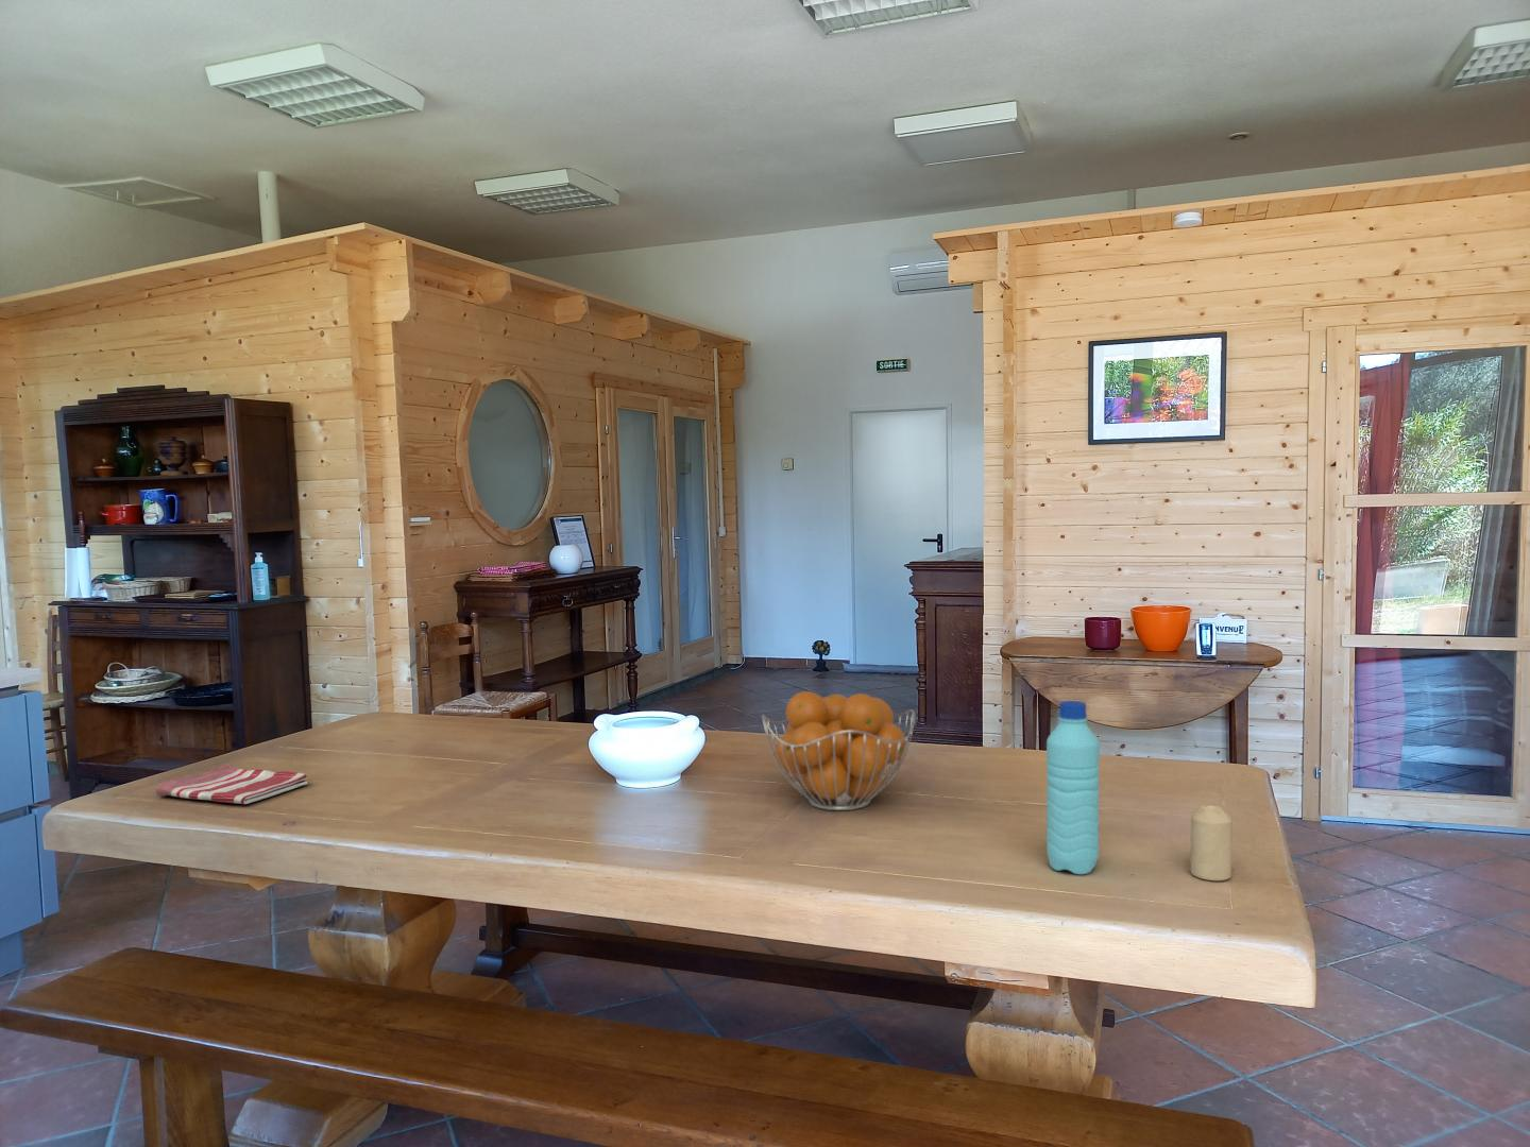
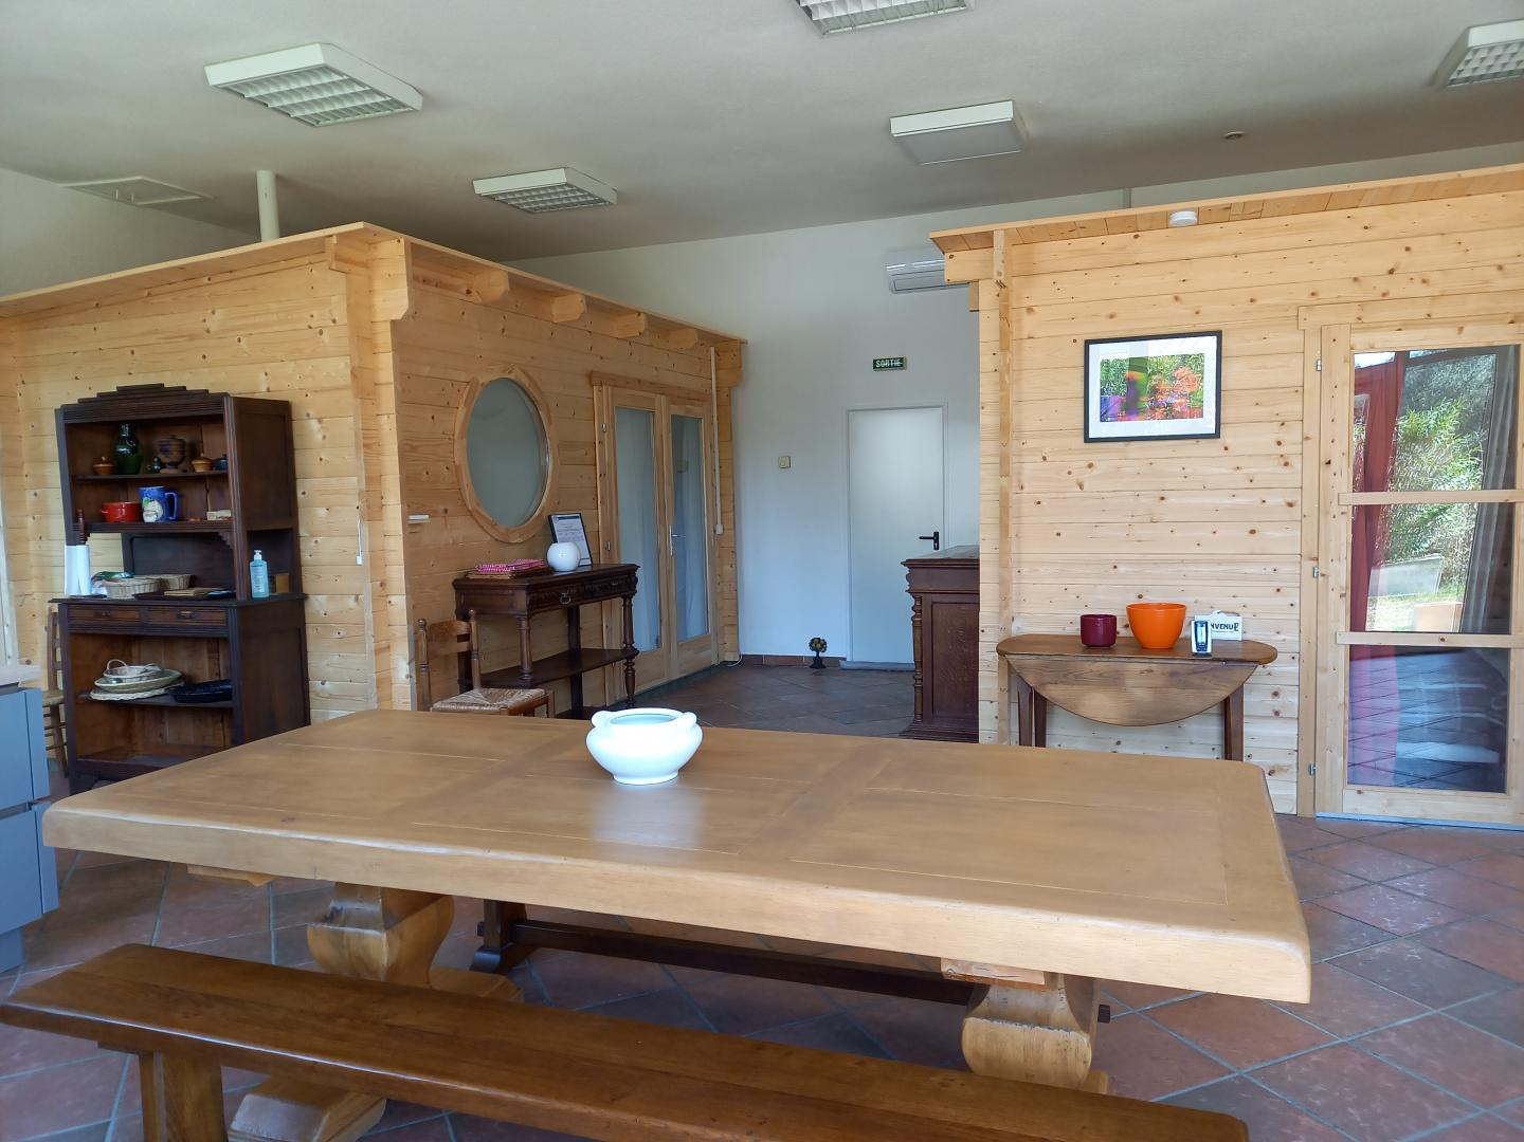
- dish towel (234, 784)
- candle (1211, 840)
- water bottle (1072, 784)
- fruit basket (838, 746)
